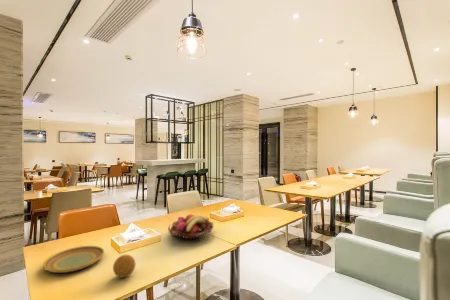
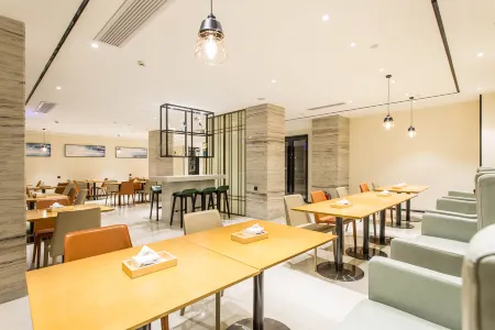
- plate (75, 259)
- fruit basket (191, 225)
- fruit (124, 265)
